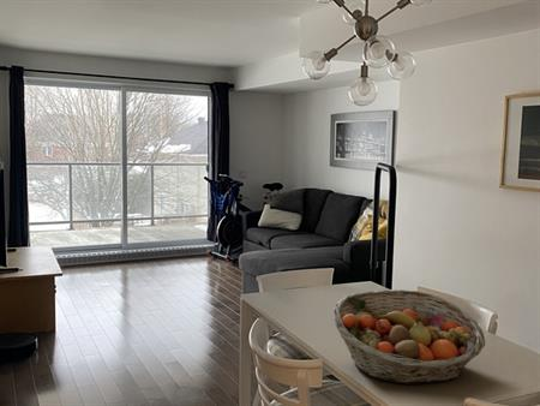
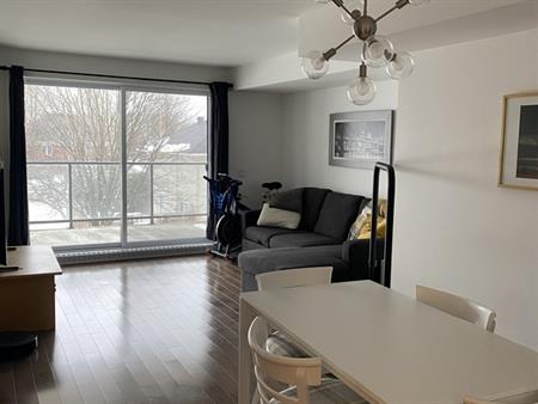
- fruit basket (406, 334)
